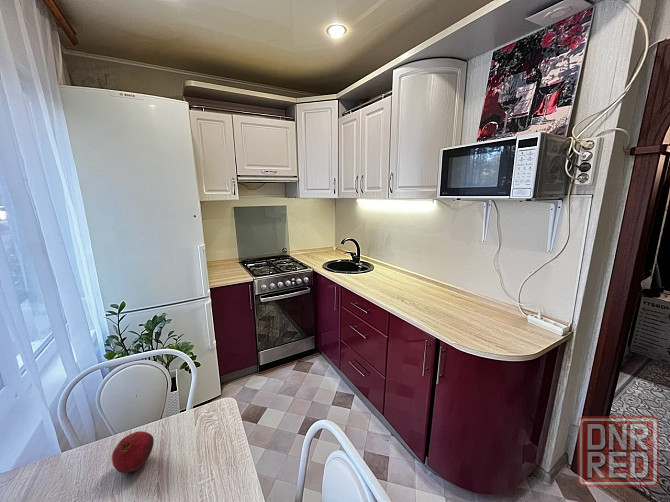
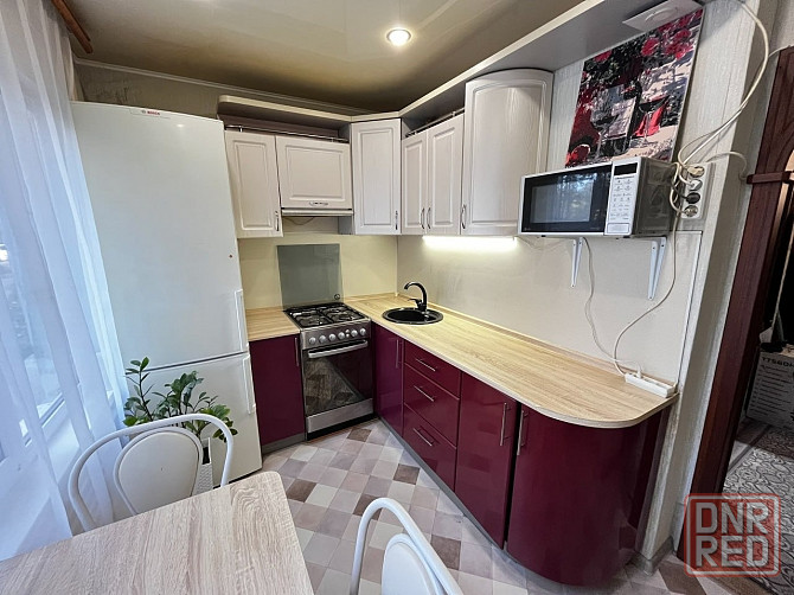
- fruit (132, 450)
